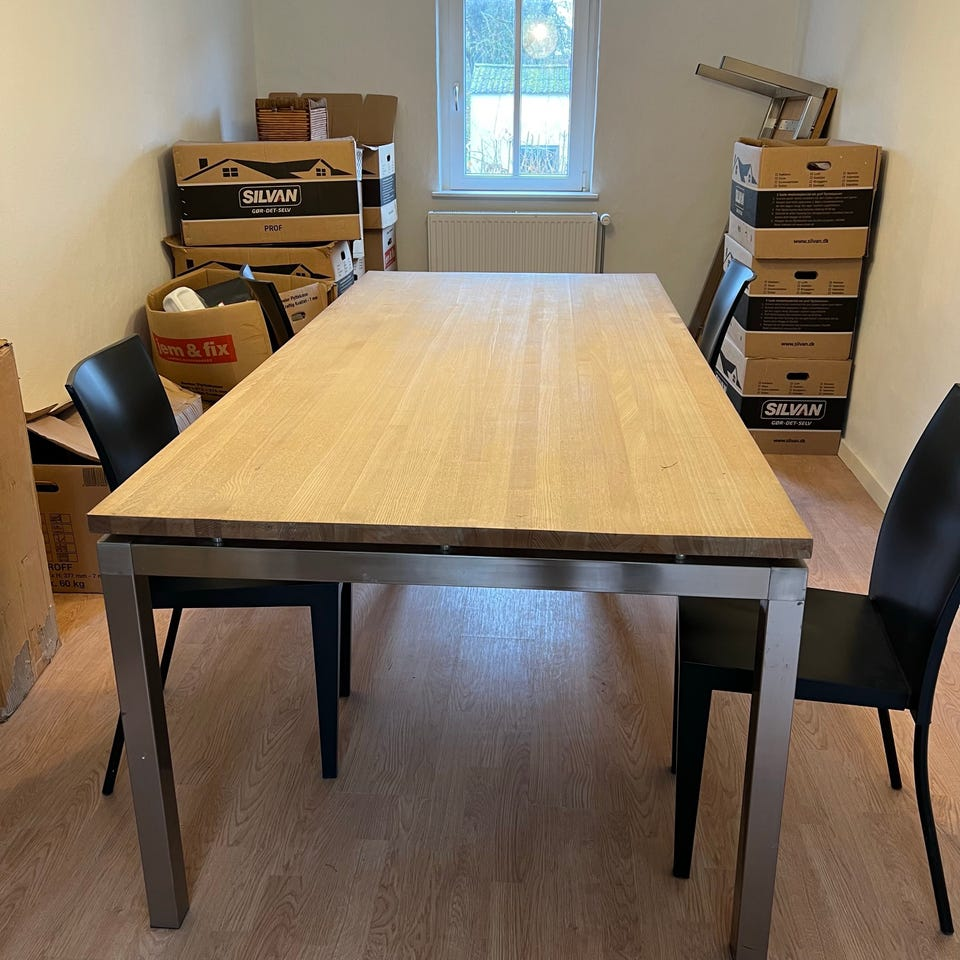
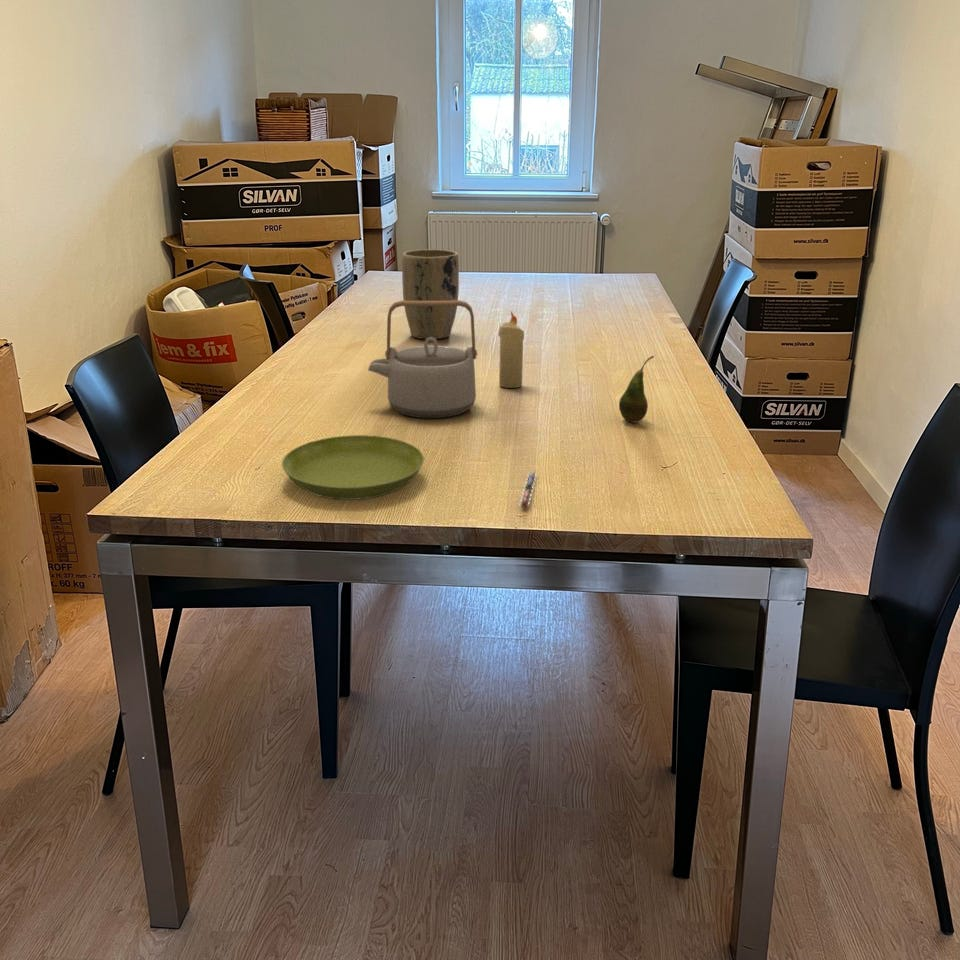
+ teapot (422, 355)
+ candle (511, 348)
+ pen (528, 487)
+ fruit (634, 388)
+ plant pot (430, 294)
+ saucer (353, 468)
